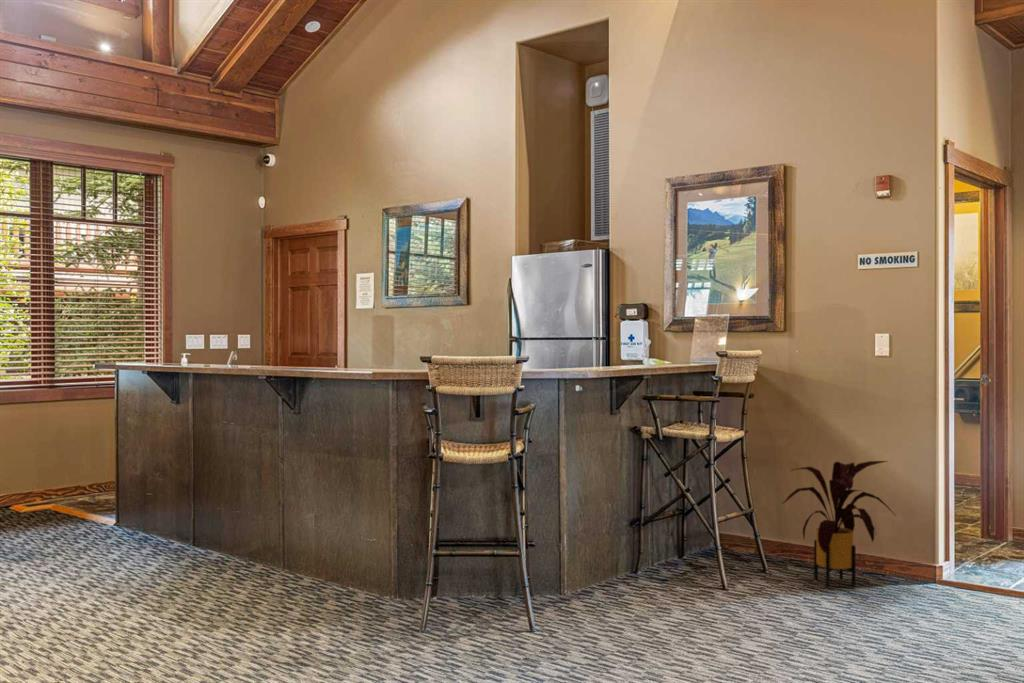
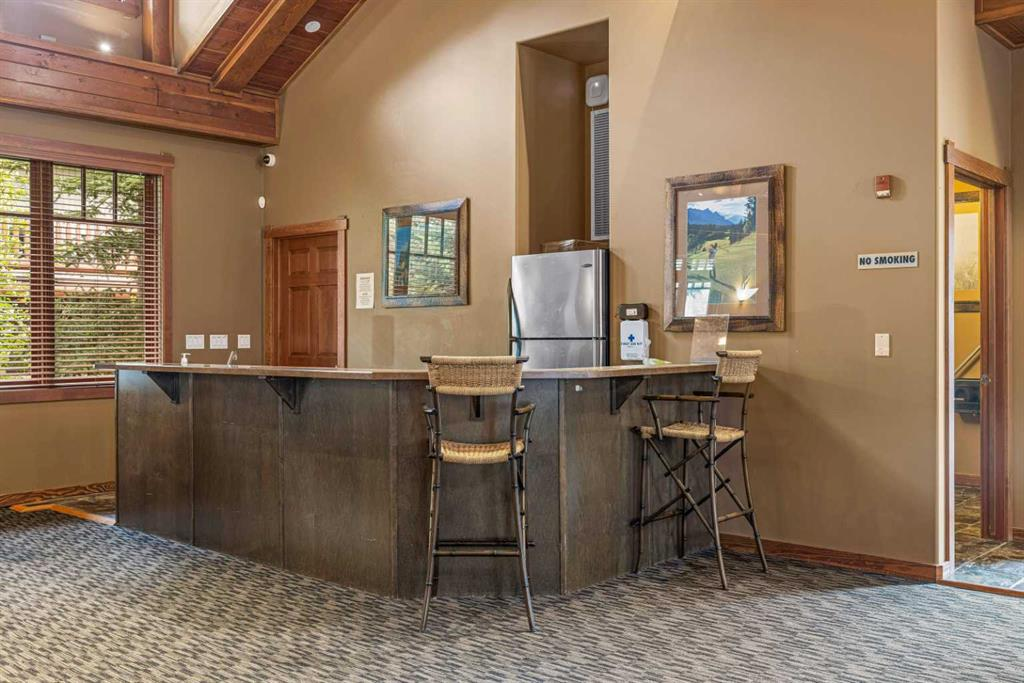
- house plant (835, 519)
